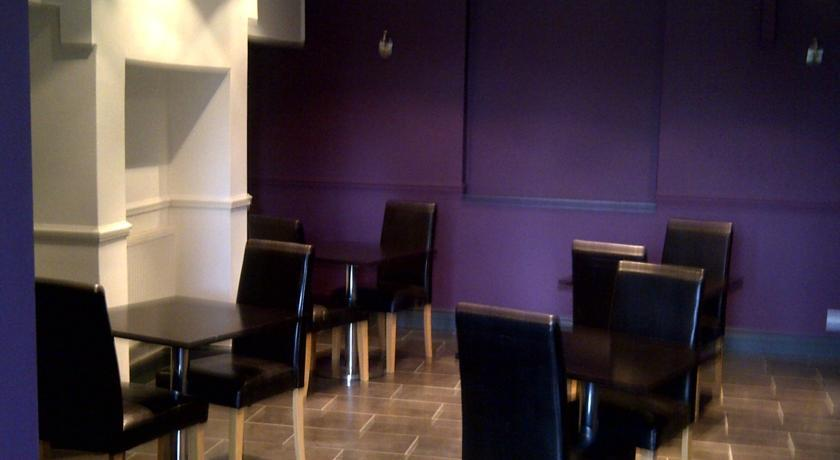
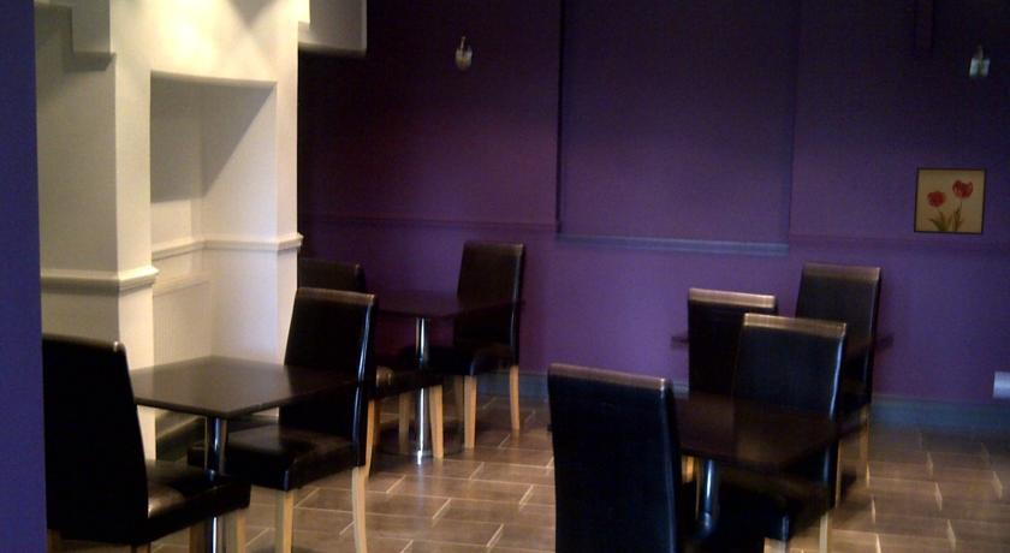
+ wall art (949, 201)
